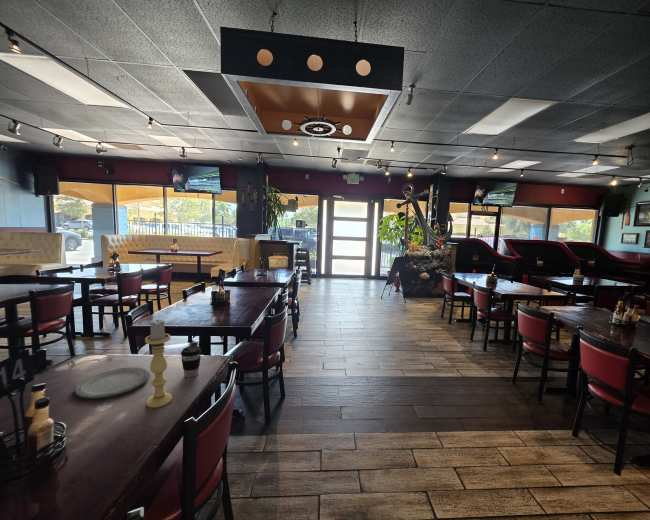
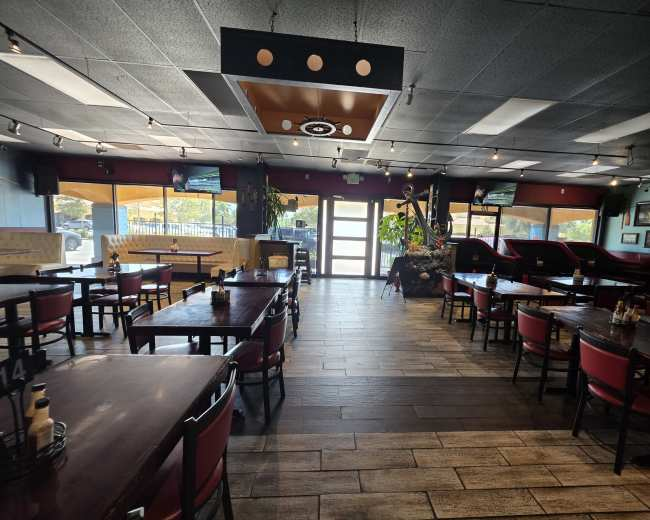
- coffee cup (191, 361)
- candle holder (158, 360)
- plate (114, 382)
